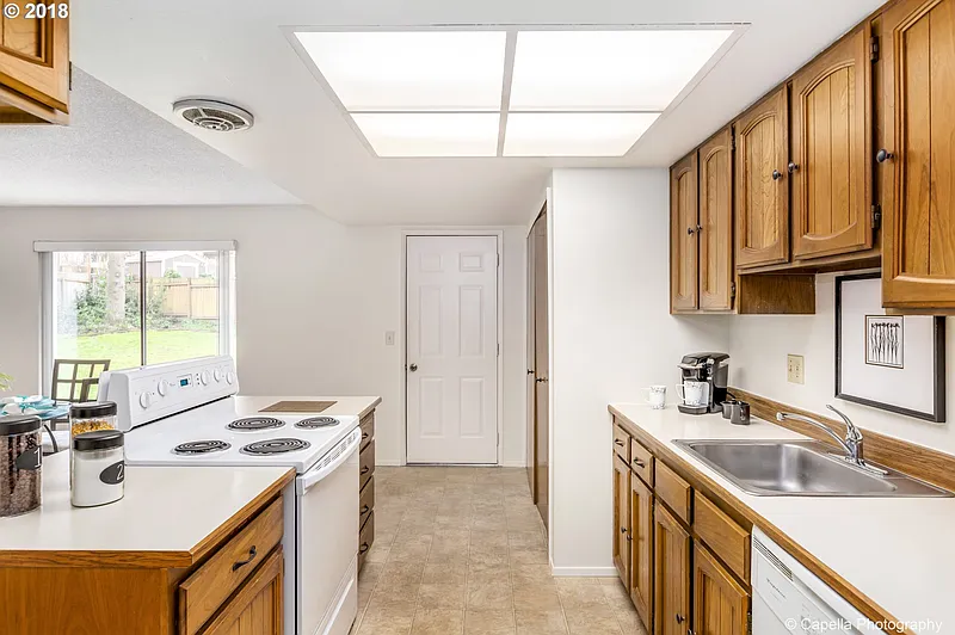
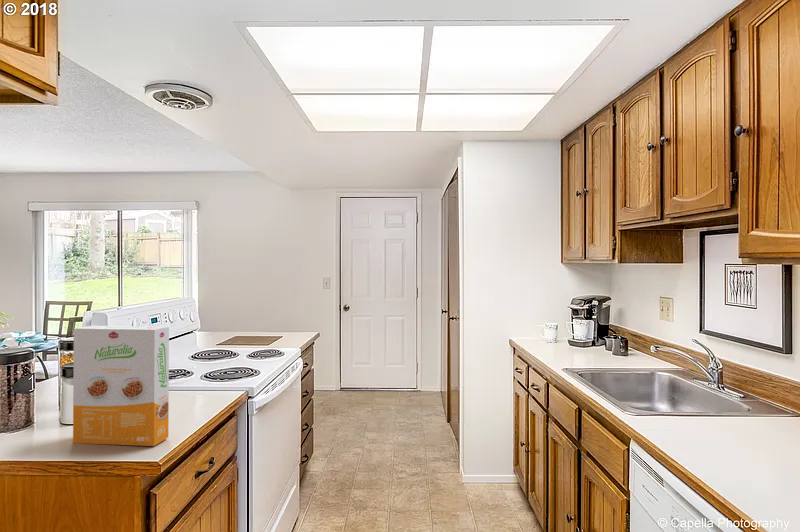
+ cereal box (121, 383)
